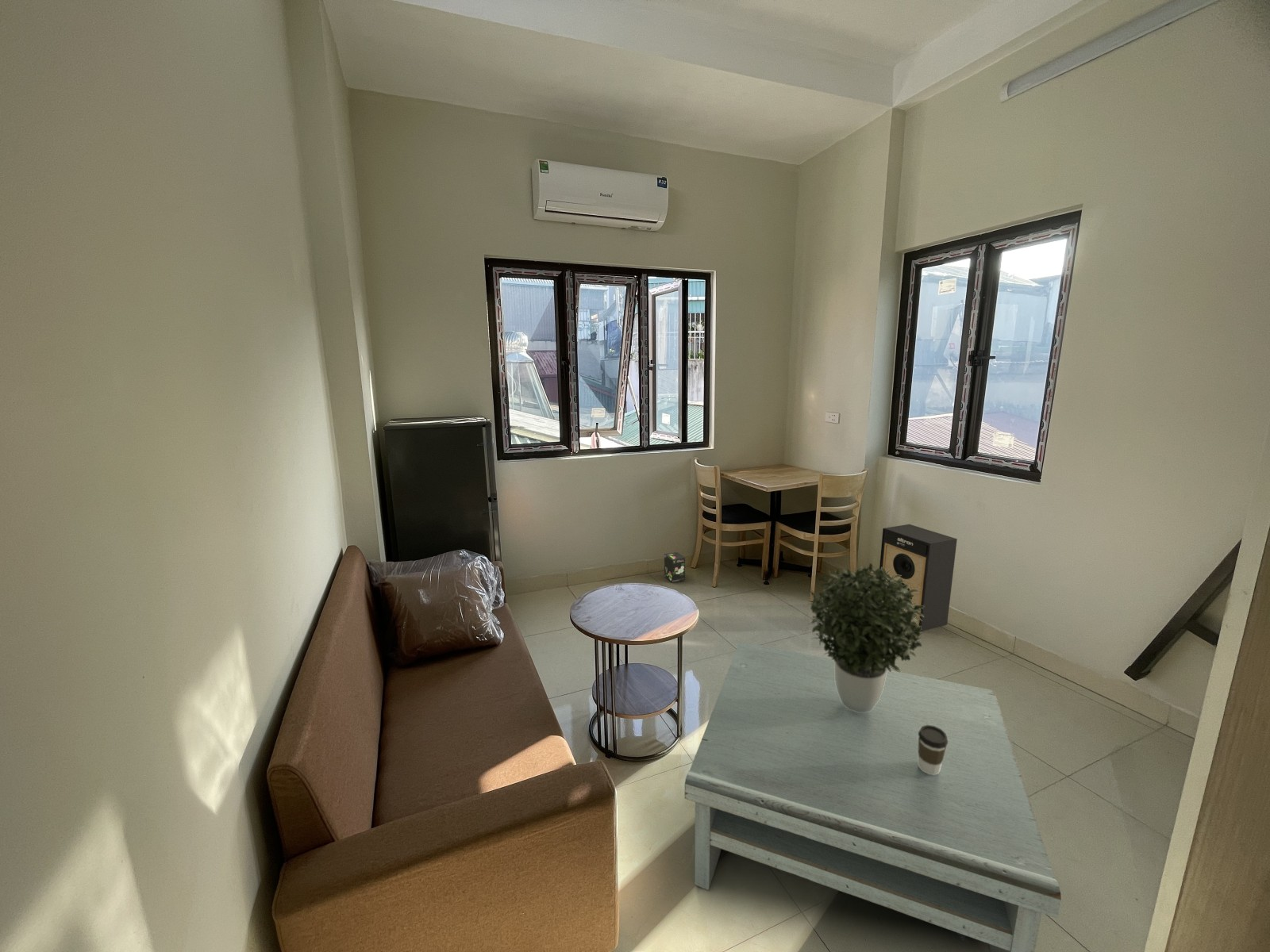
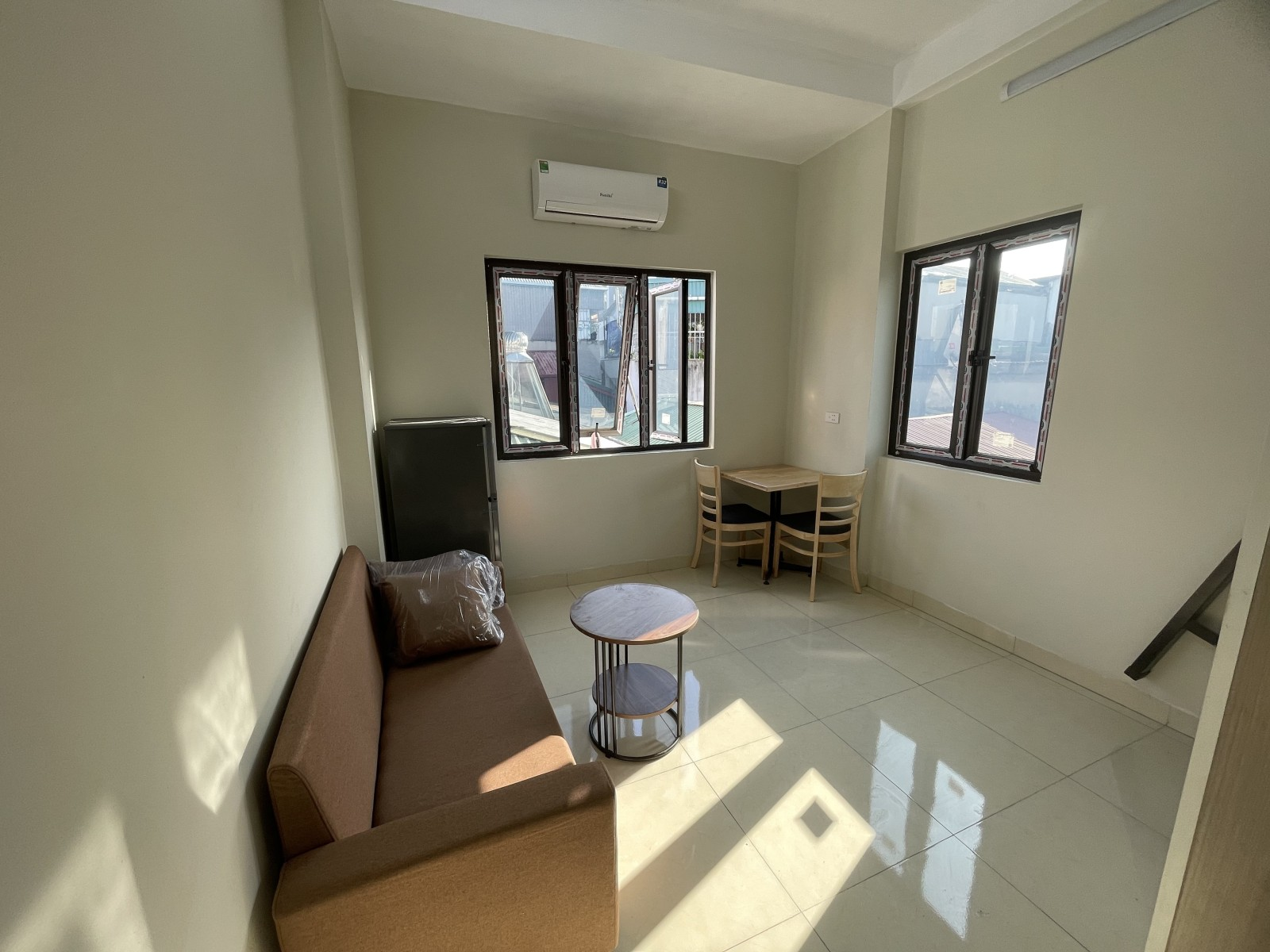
- coffee table (849, 784)
- speaker (914, 575)
- box (674, 566)
- coffee cup (931, 743)
- potted plant (860, 639)
